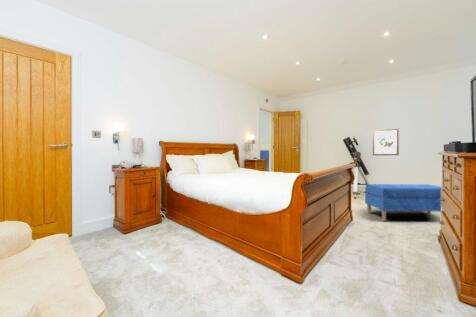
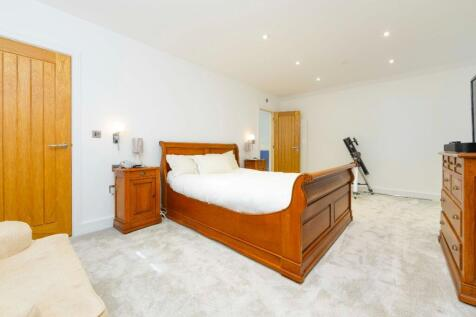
- wall art (385, 142)
- bench (407, 201)
